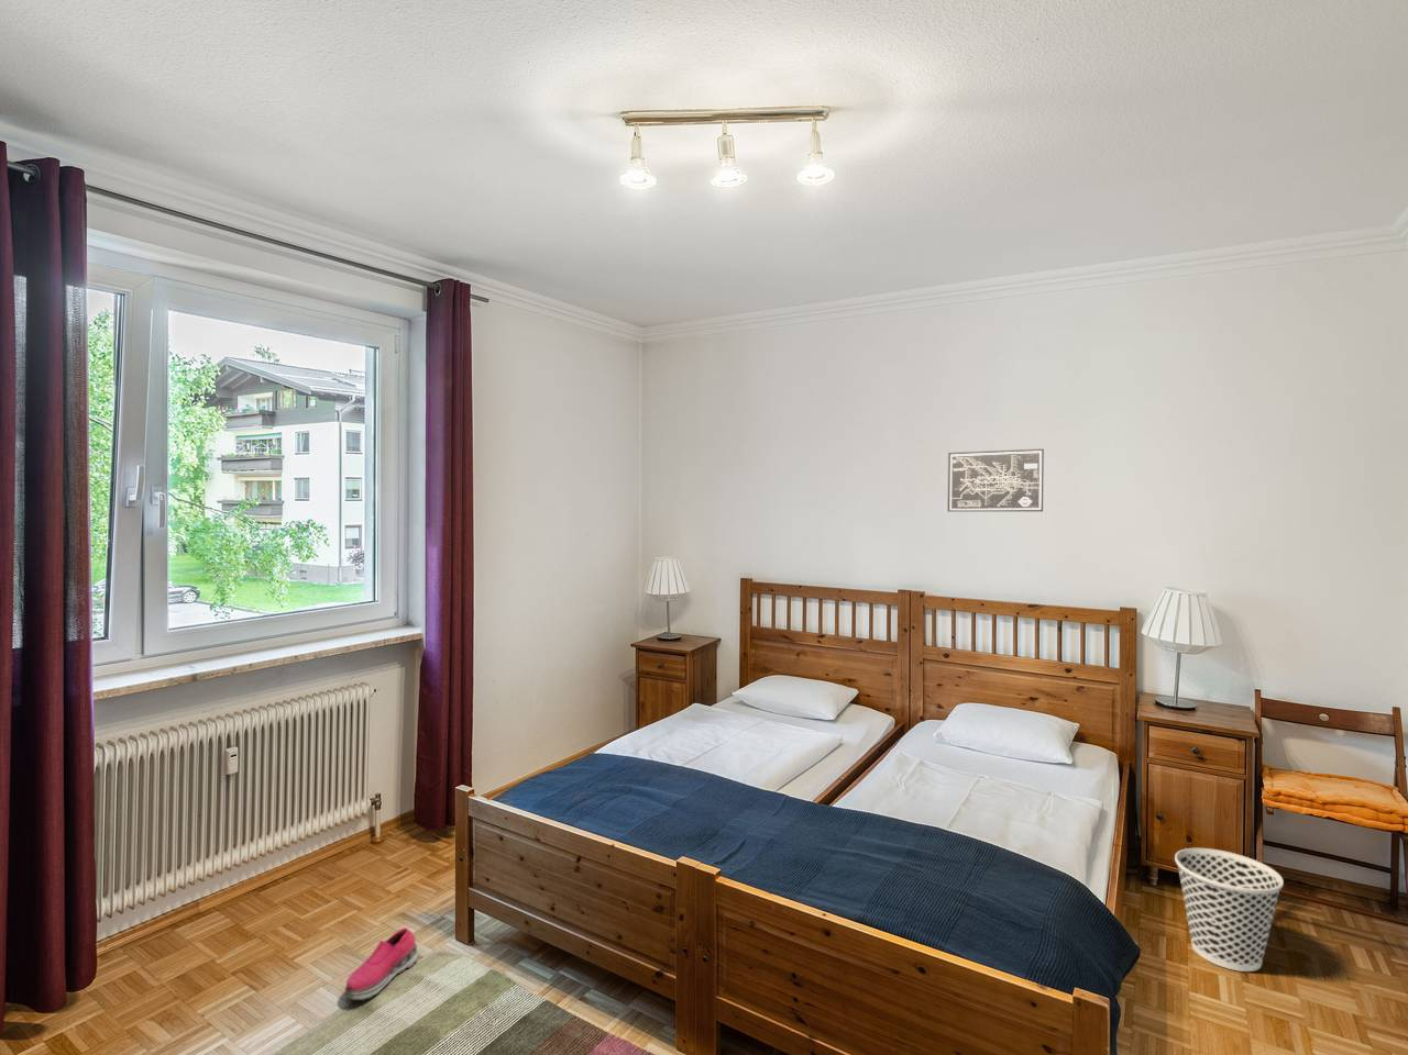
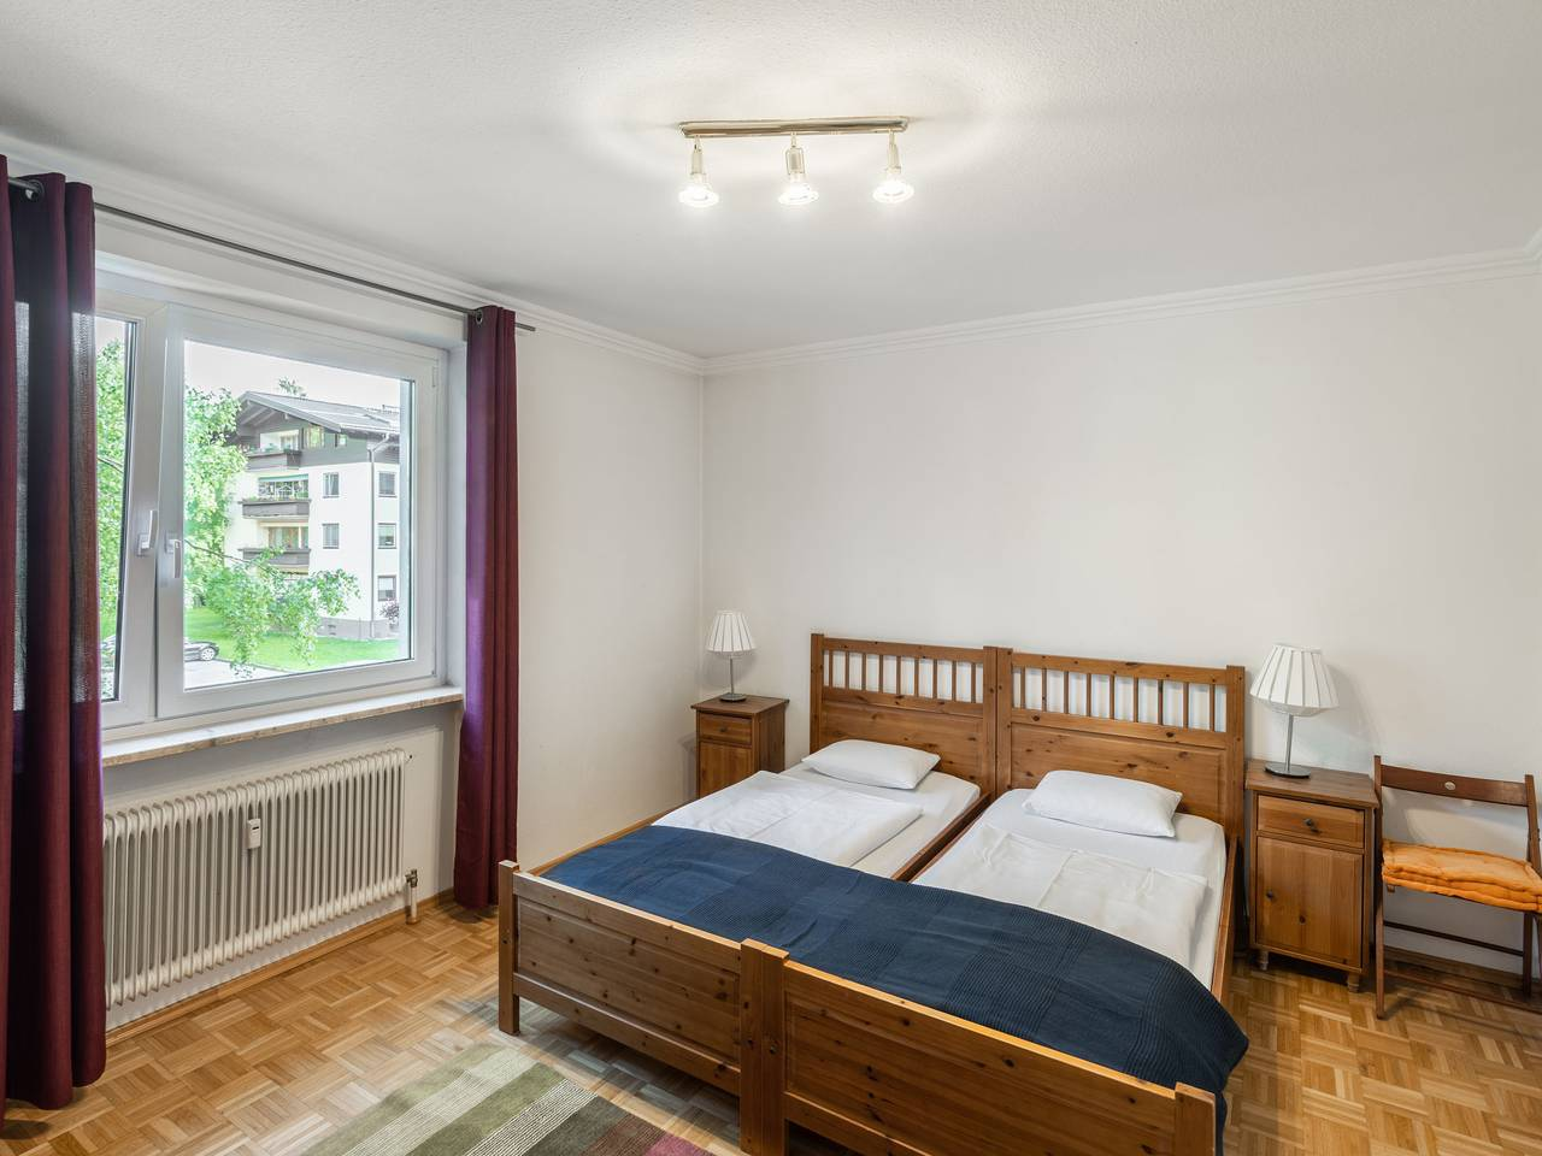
- wall art (993, 480)
- wastebasket (1226, 910)
- shoe (381, 961)
